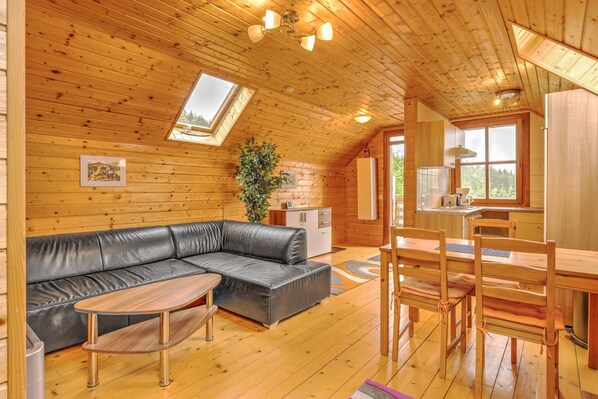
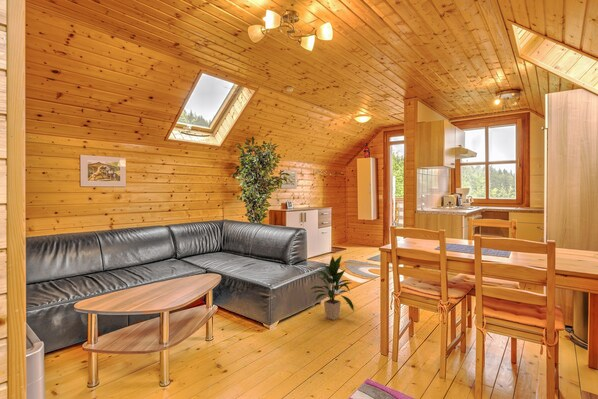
+ indoor plant (333, 287)
